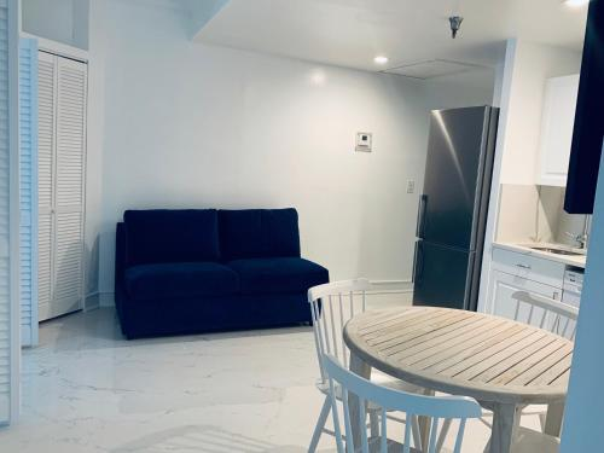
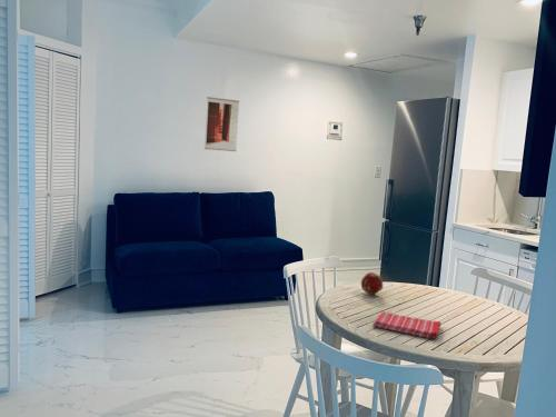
+ dish towel (407, 324)
+ fruit (373, 284)
+ wall art (221, 125)
